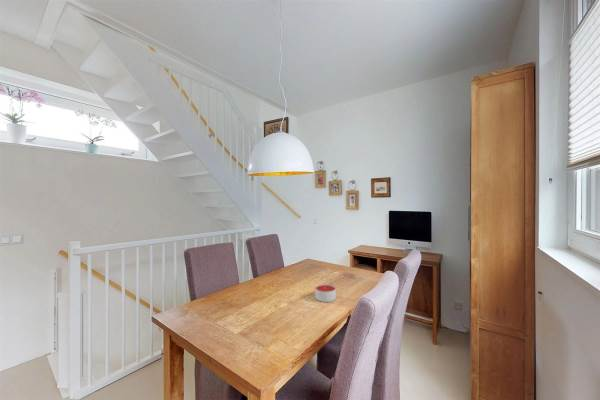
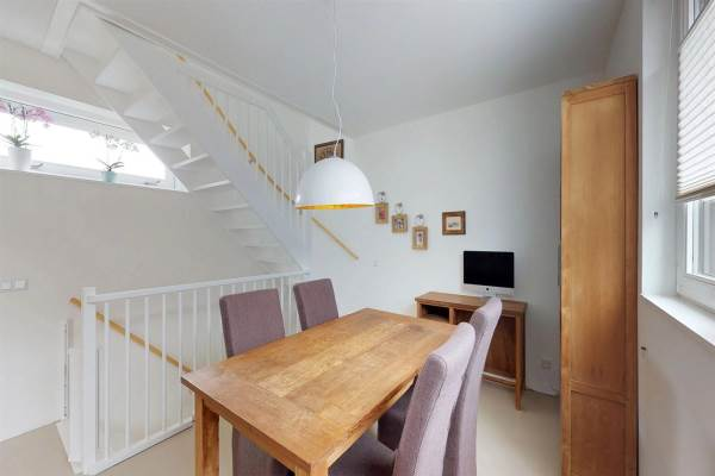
- candle (325, 292)
